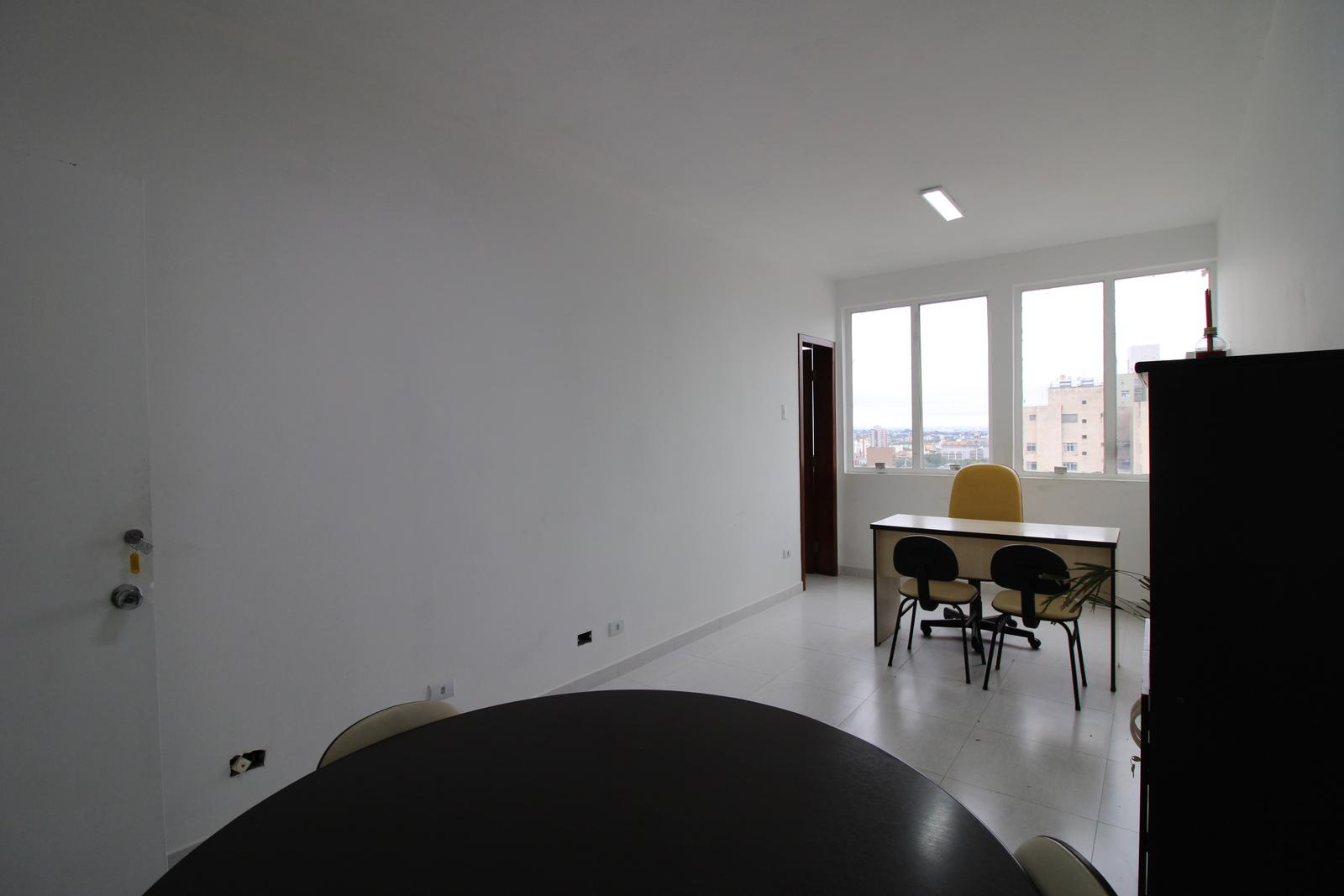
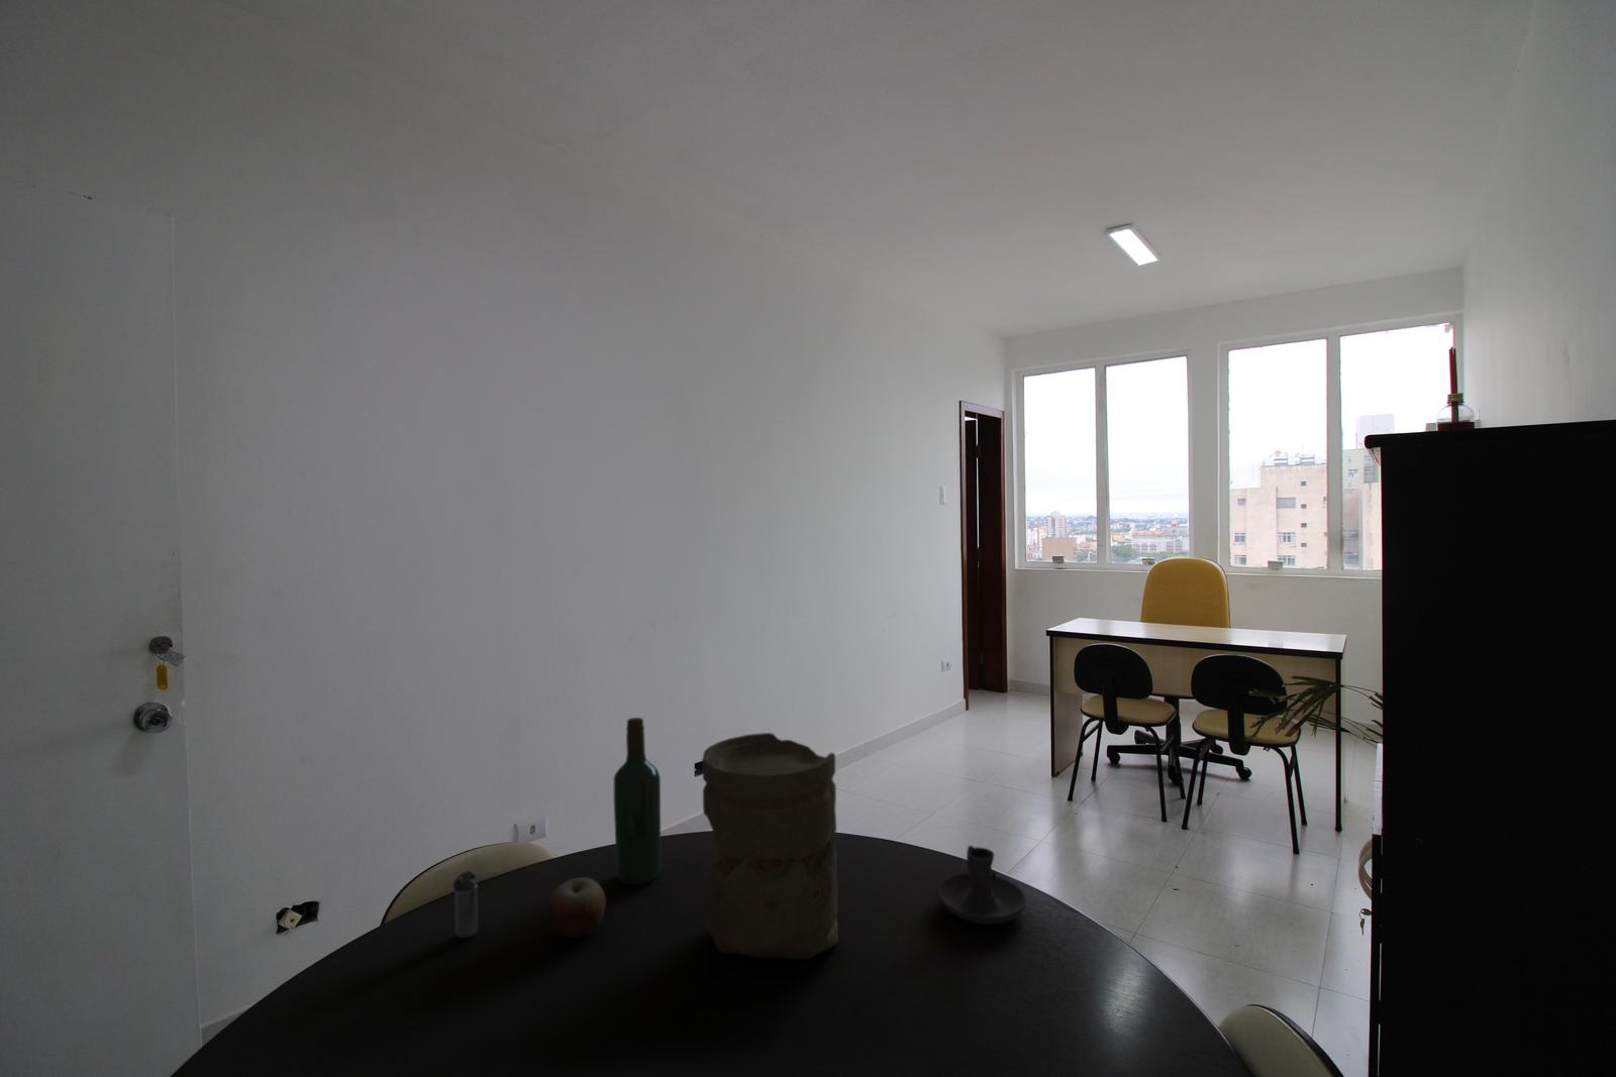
+ candle holder (979, 876)
+ vase (770, 846)
+ wine bottle (636, 797)
+ shaker (465, 904)
+ apple (577, 906)
